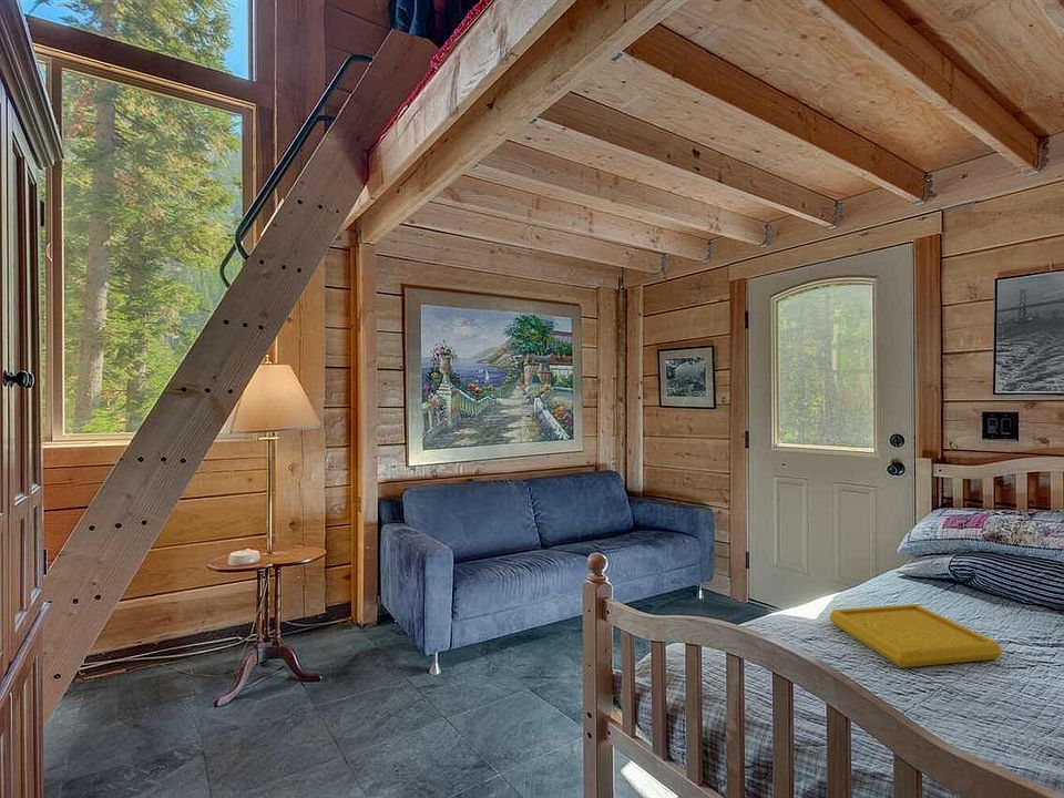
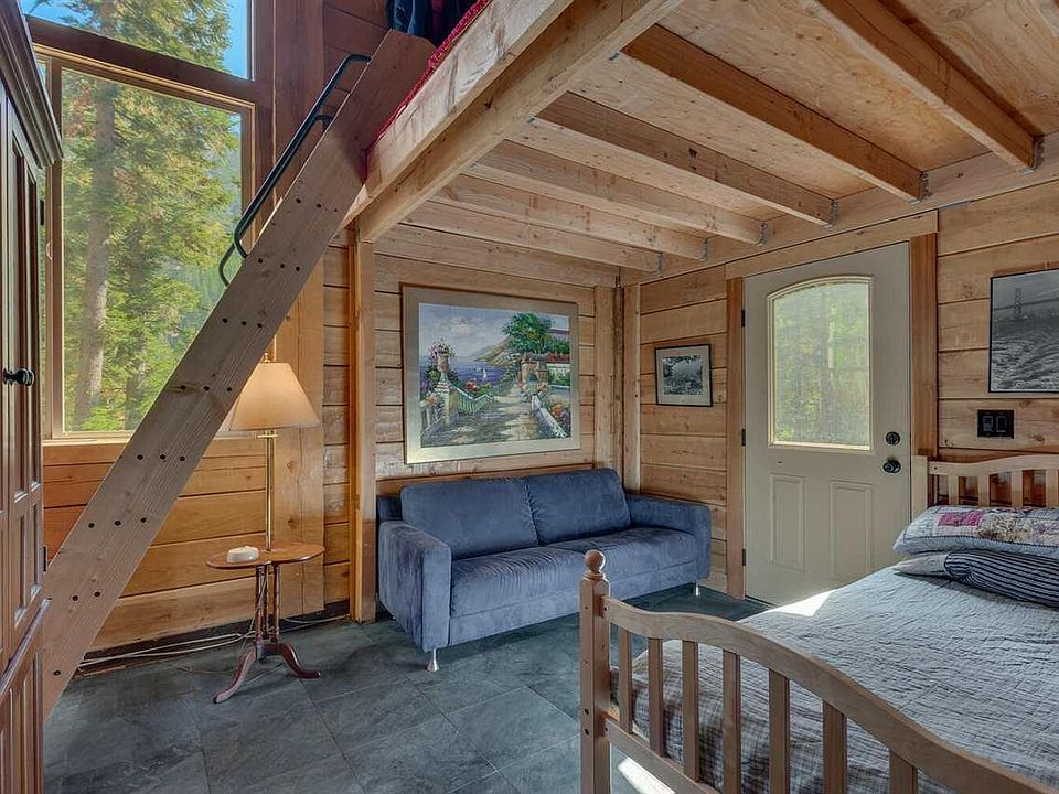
- serving tray (909, 632)
